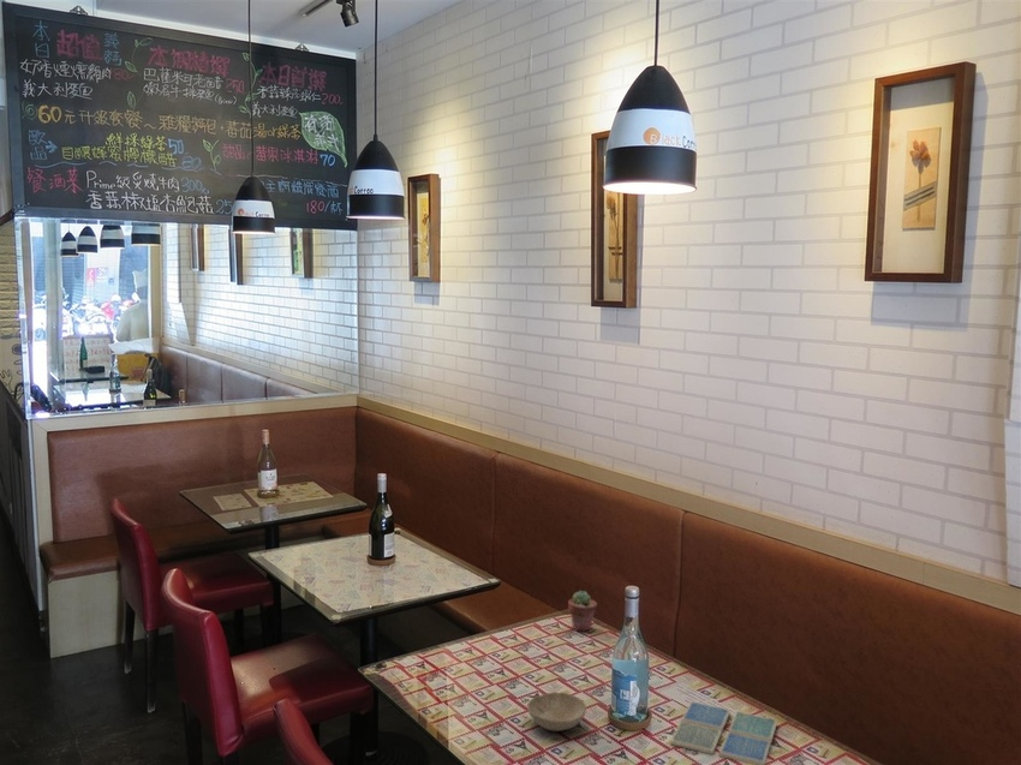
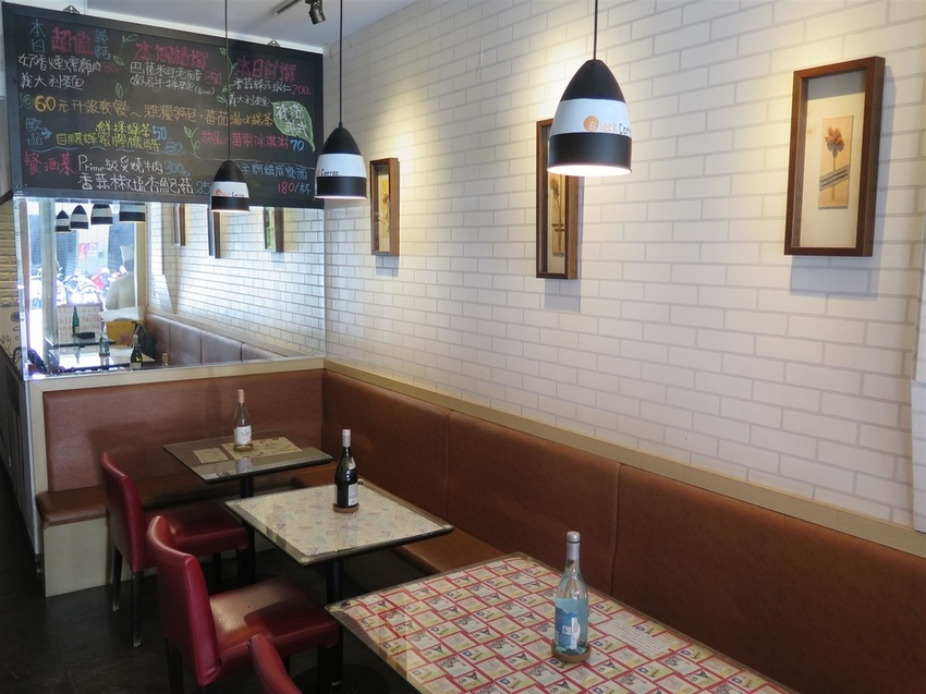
- bowl (556, 715)
- drink coaster (727, 733)
- potted succulent (581, 609)
